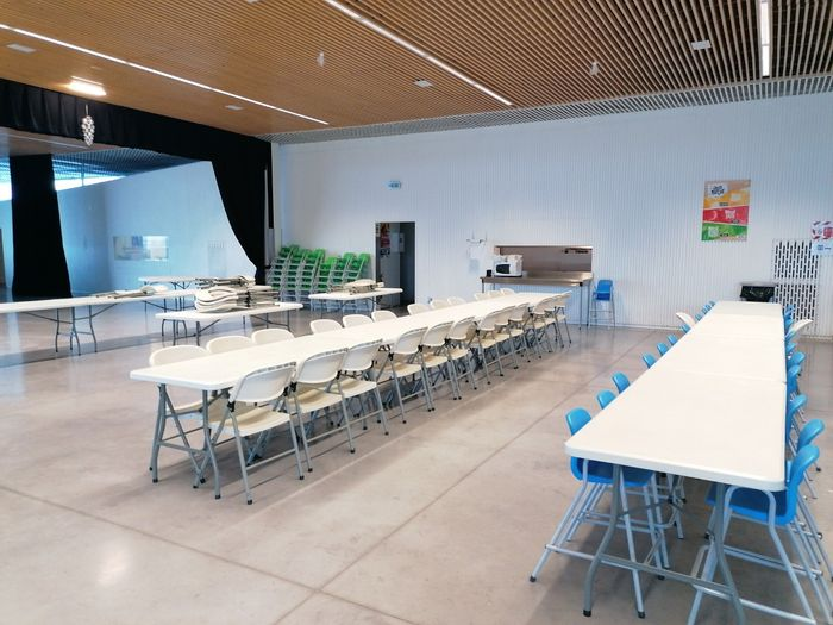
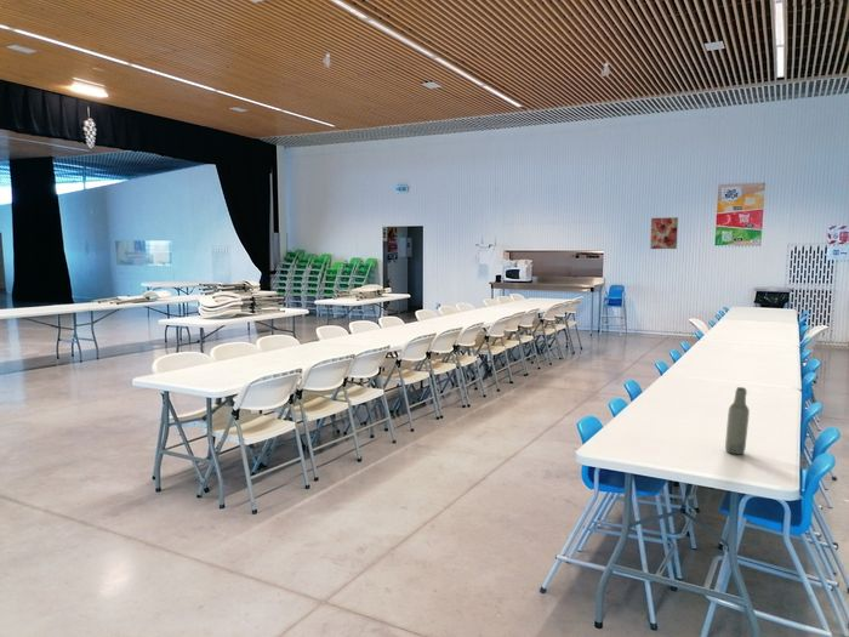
+ bottle (737, 420)
+ wall art (663, 233)
